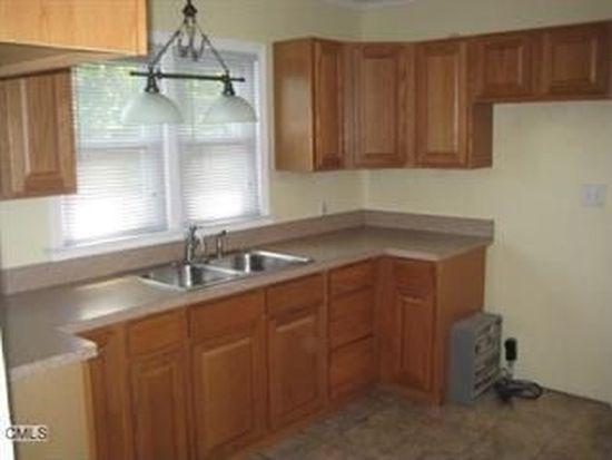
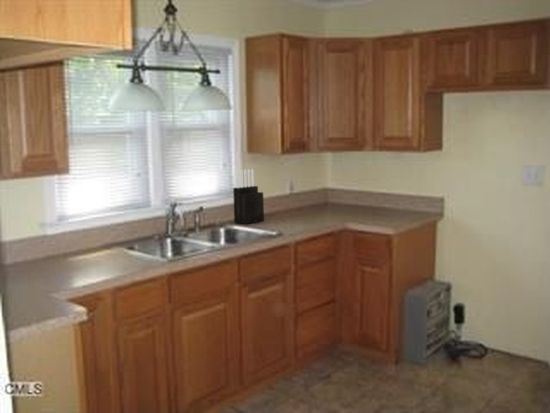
+ knife block (249, 195)
